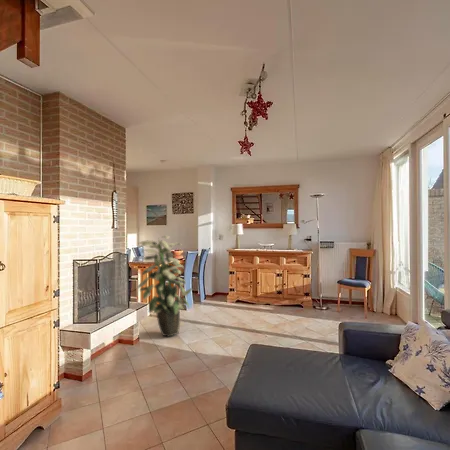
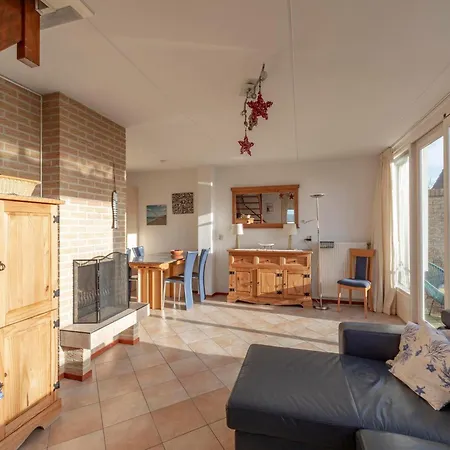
- indoor plant (164, 285)
